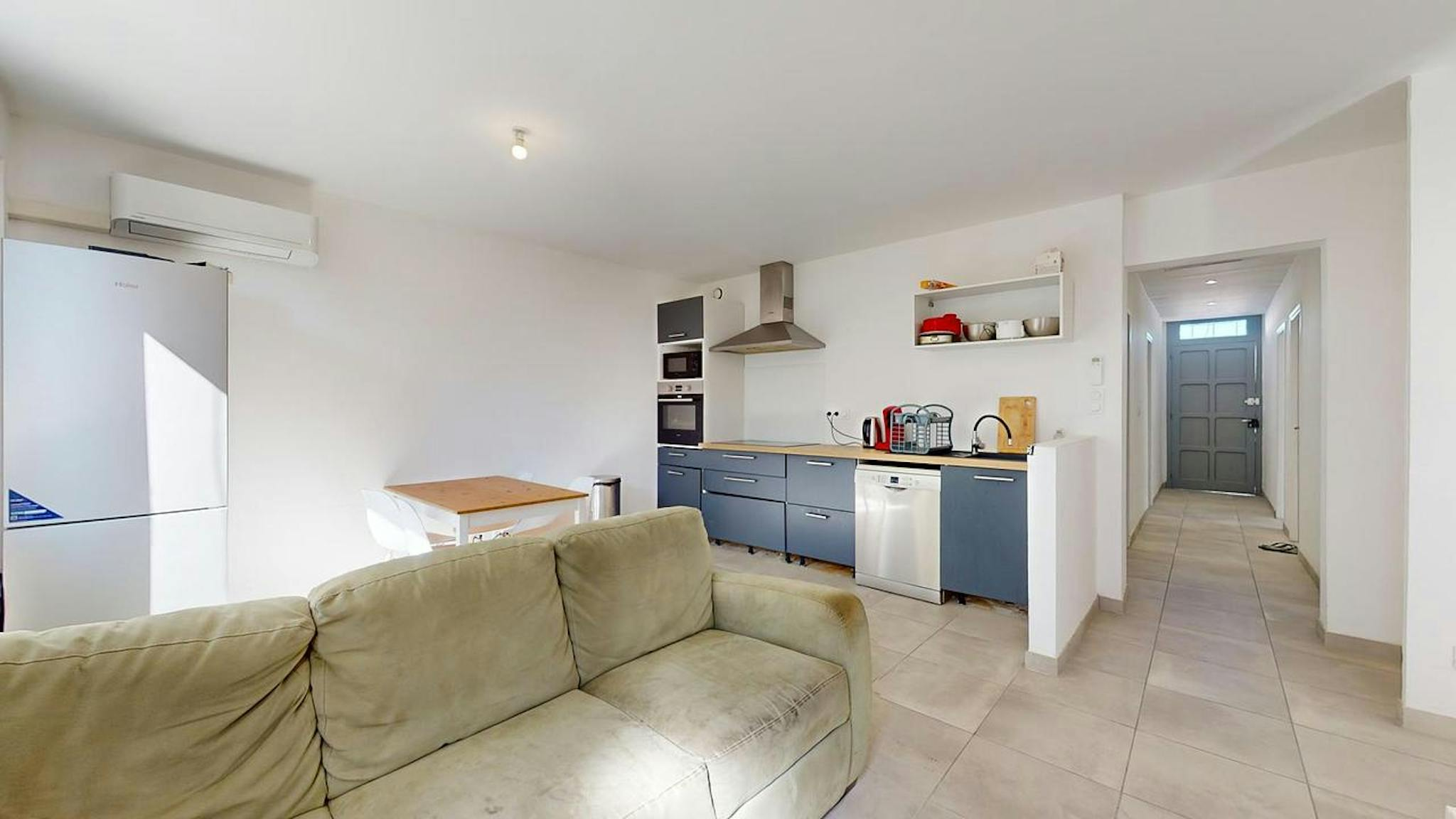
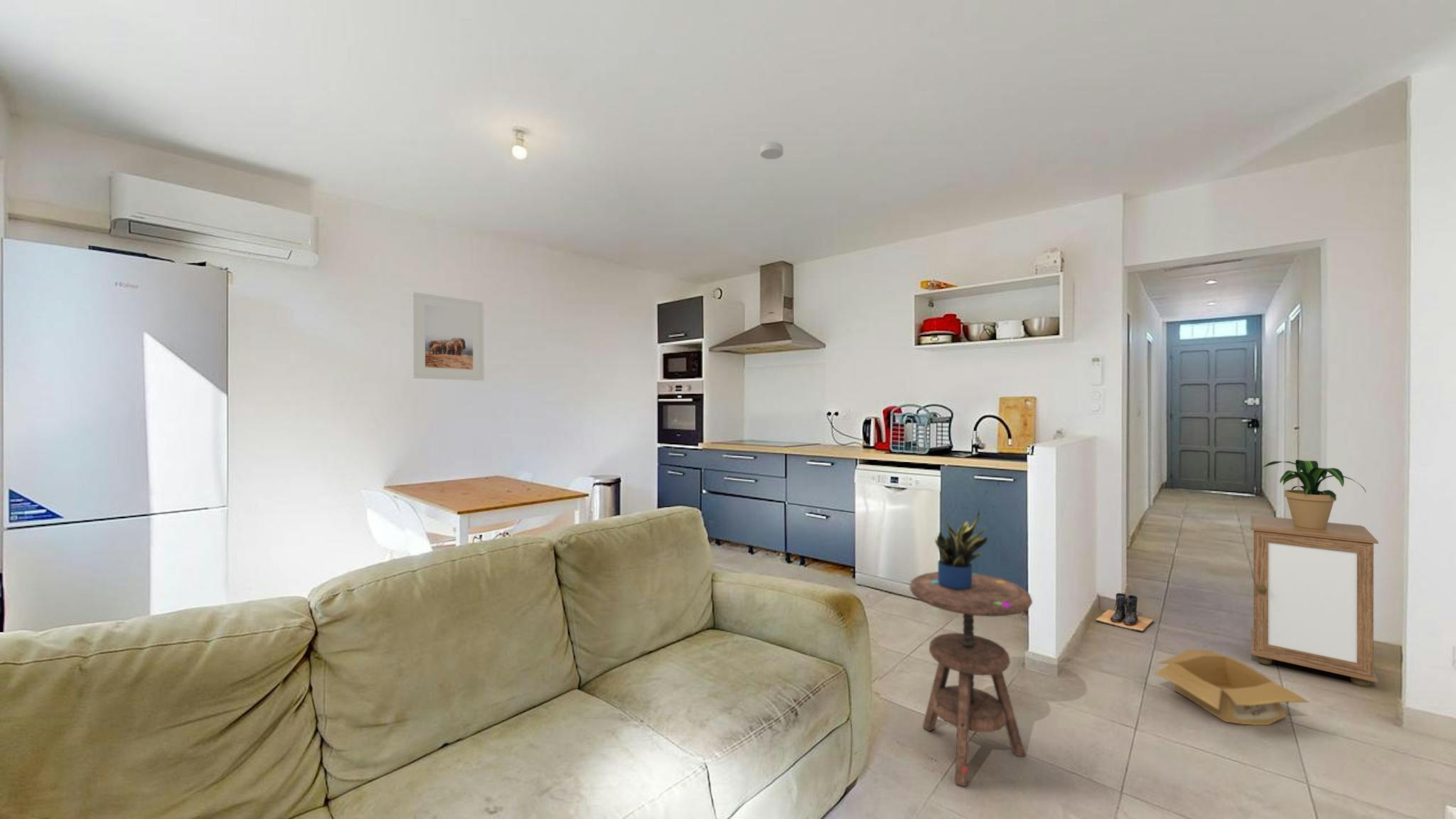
+ smoke detector (771, 149)
+ cabinet (1307, 594)
+ boots (1124, 609)
+ potted plant (1309, 493)
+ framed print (449, 338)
+ cardboard box (1219, 687)
+ side table (968, 670)
+ potted plant (965, 545)
